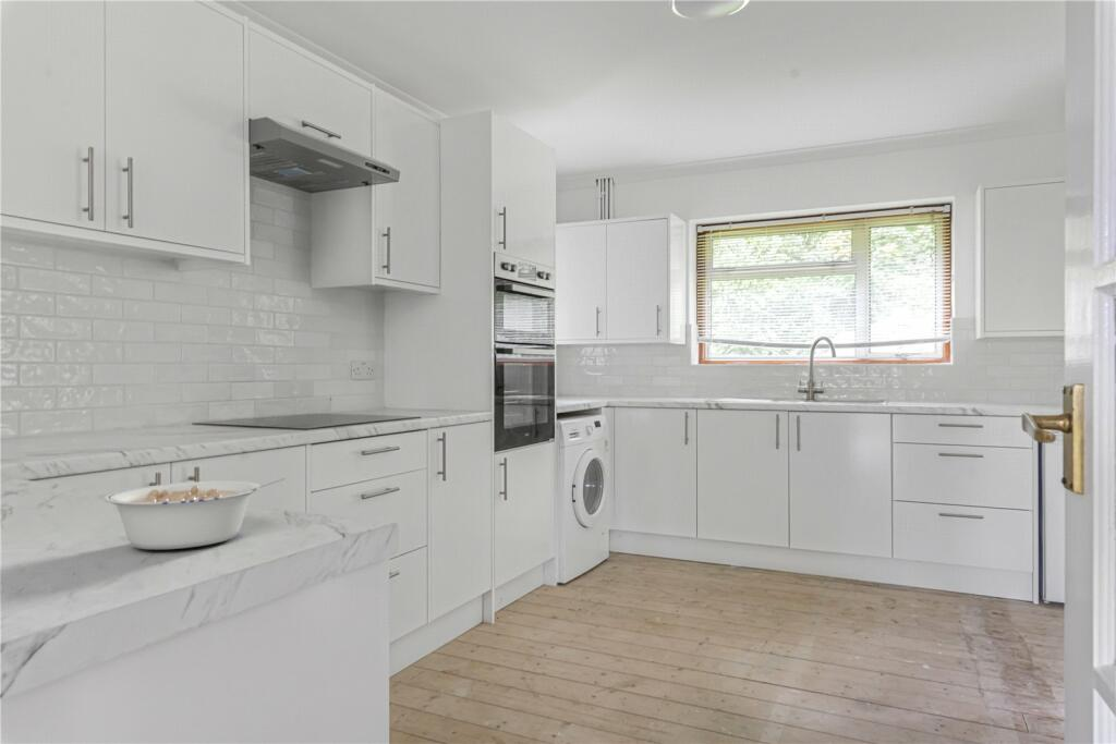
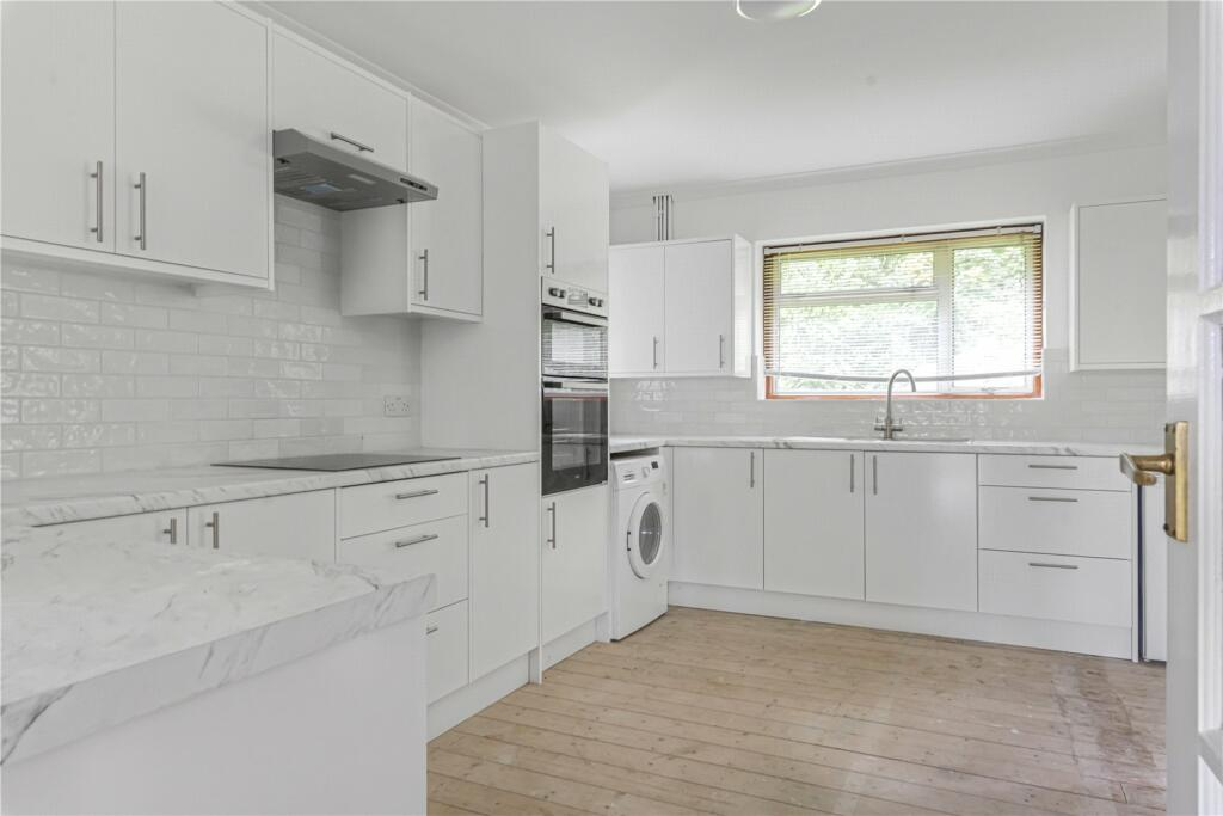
- legume (192, 509)
